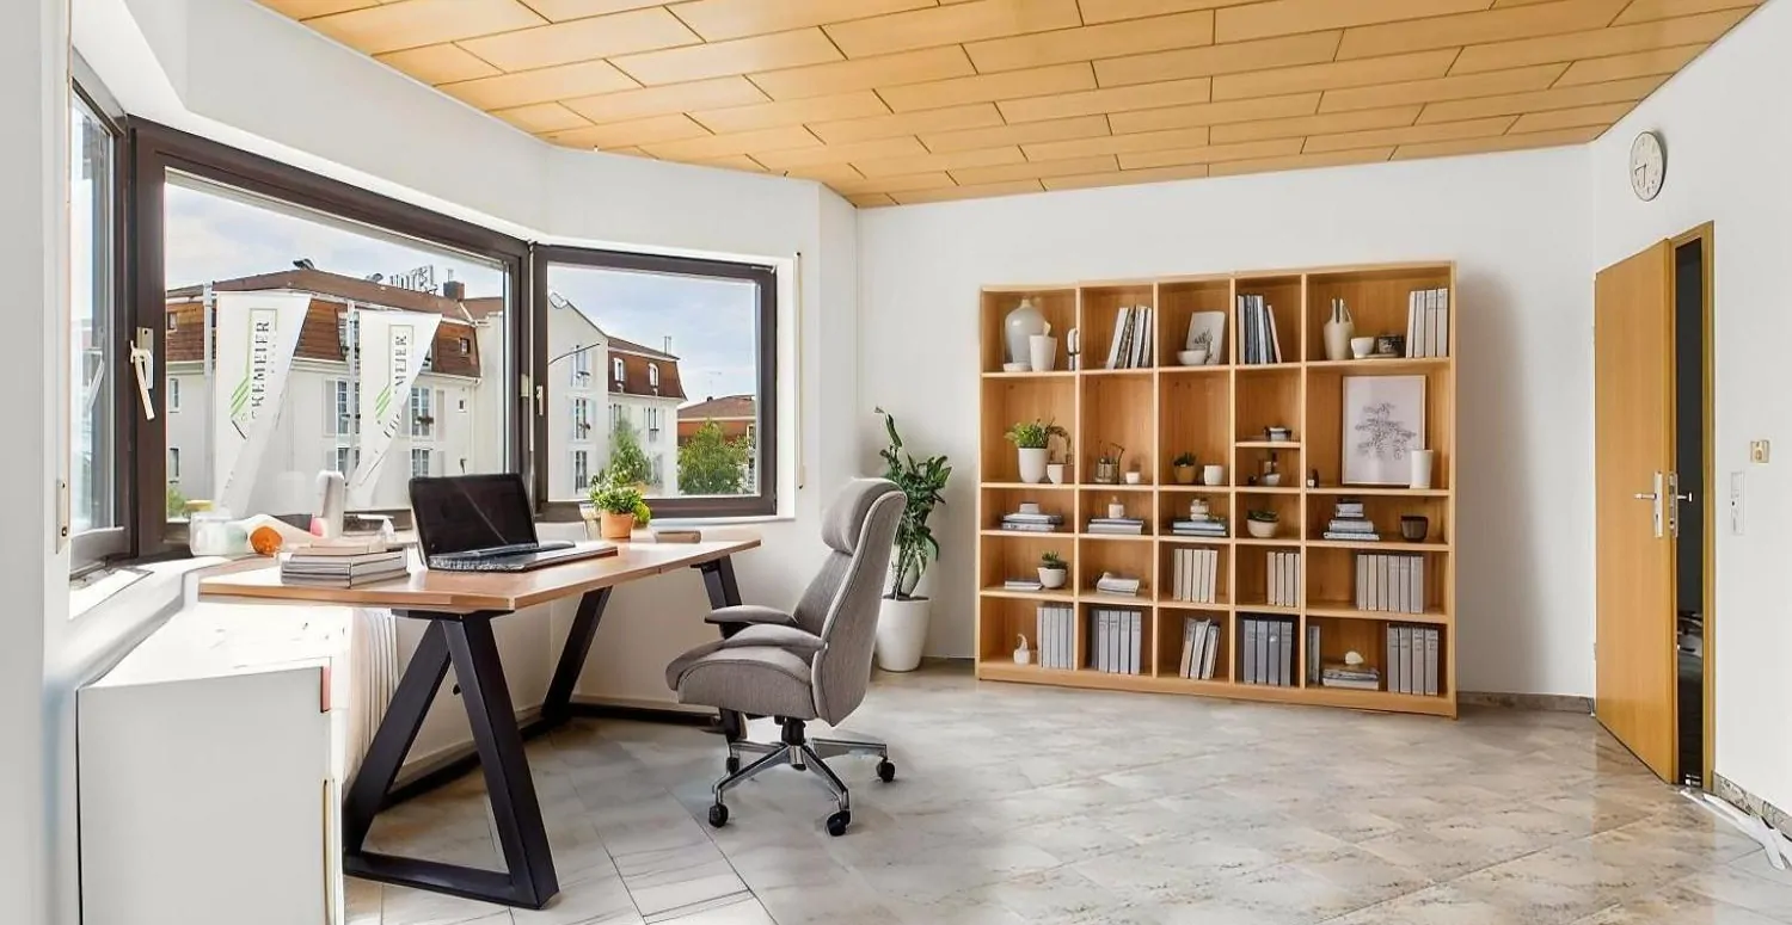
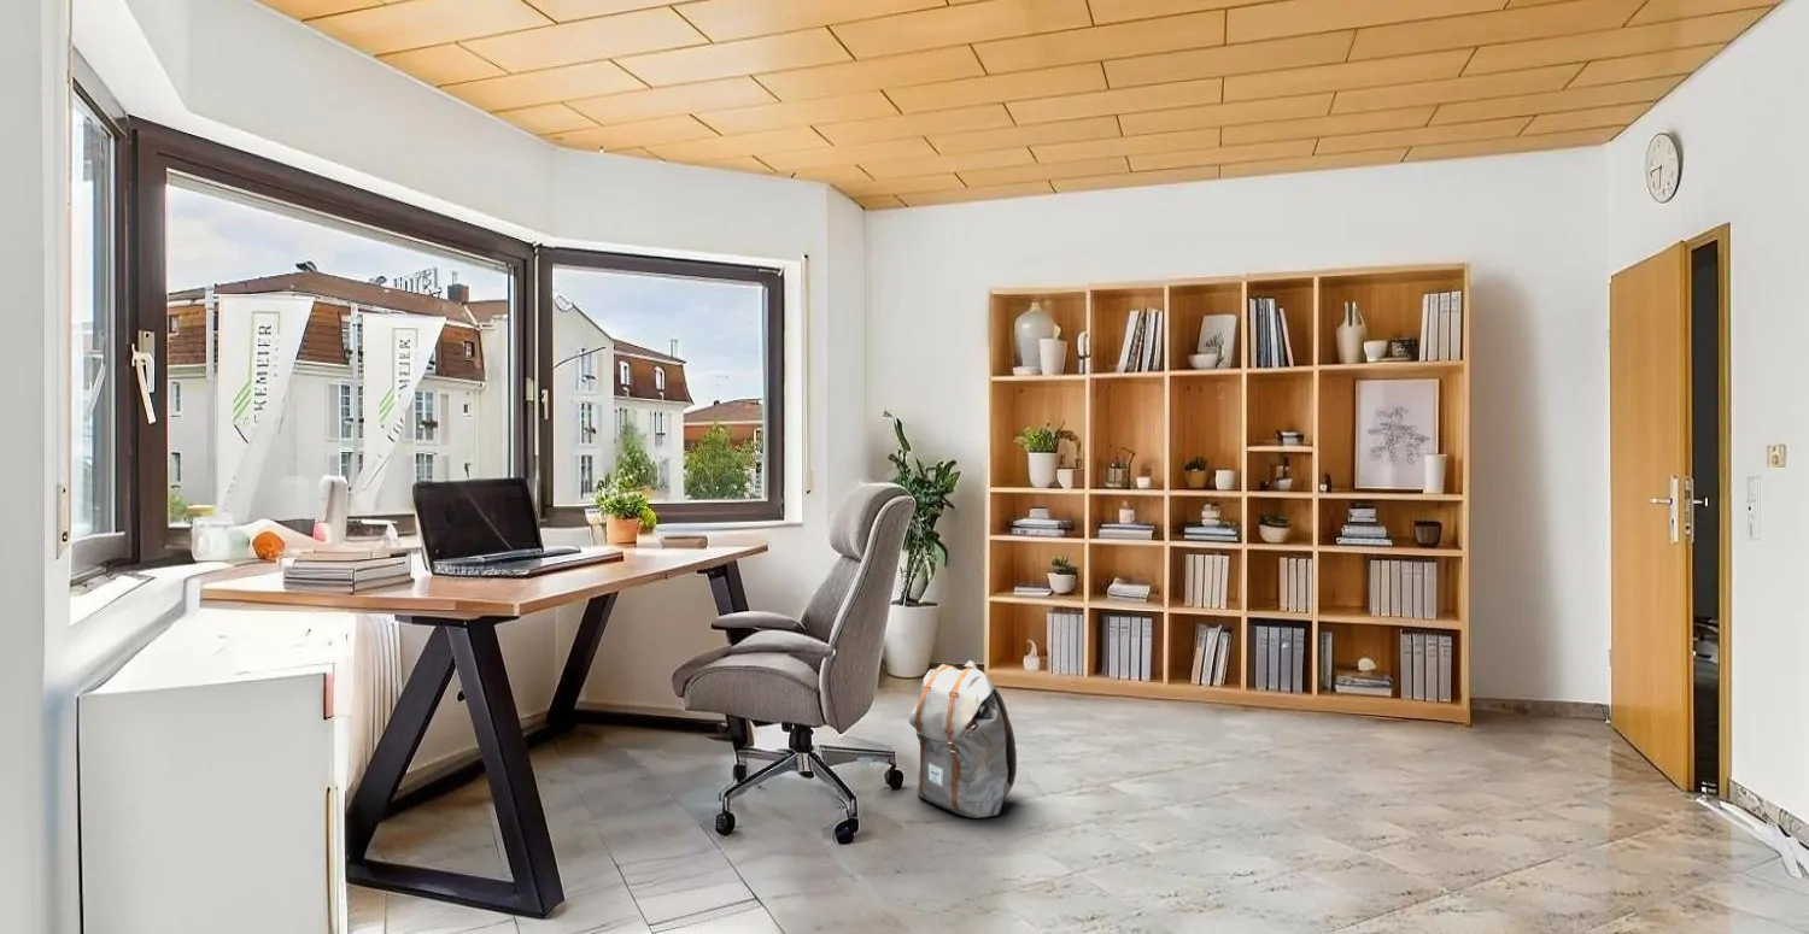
+ backpack (962, 730)
